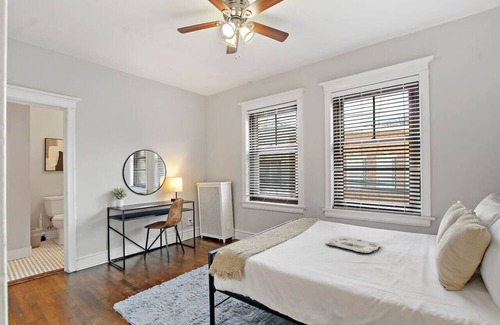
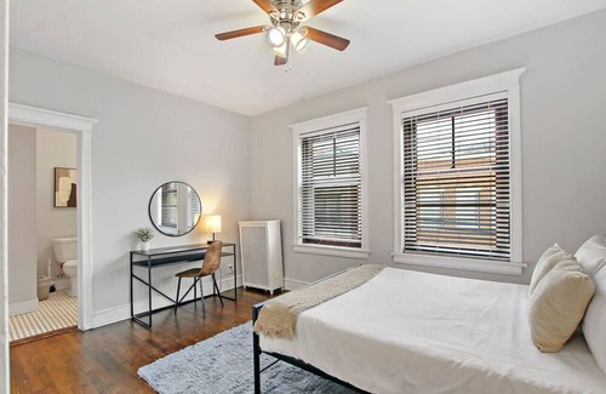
- serving tray (352, 244)
